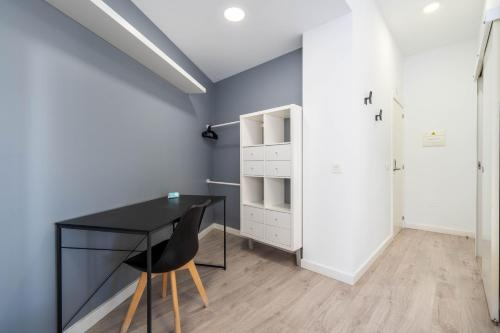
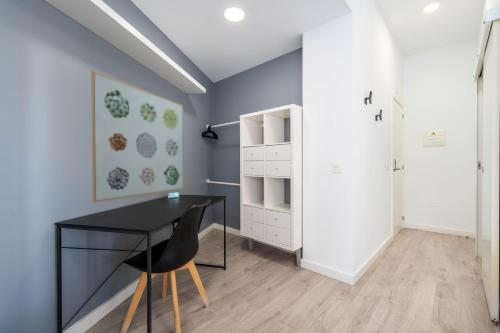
+ wall art (147, 143)
